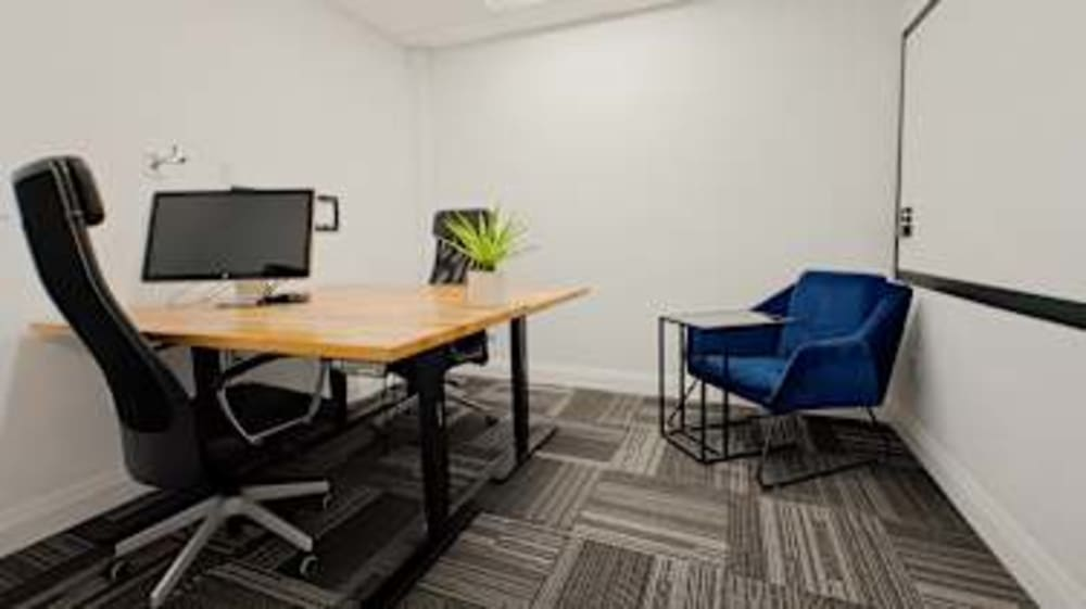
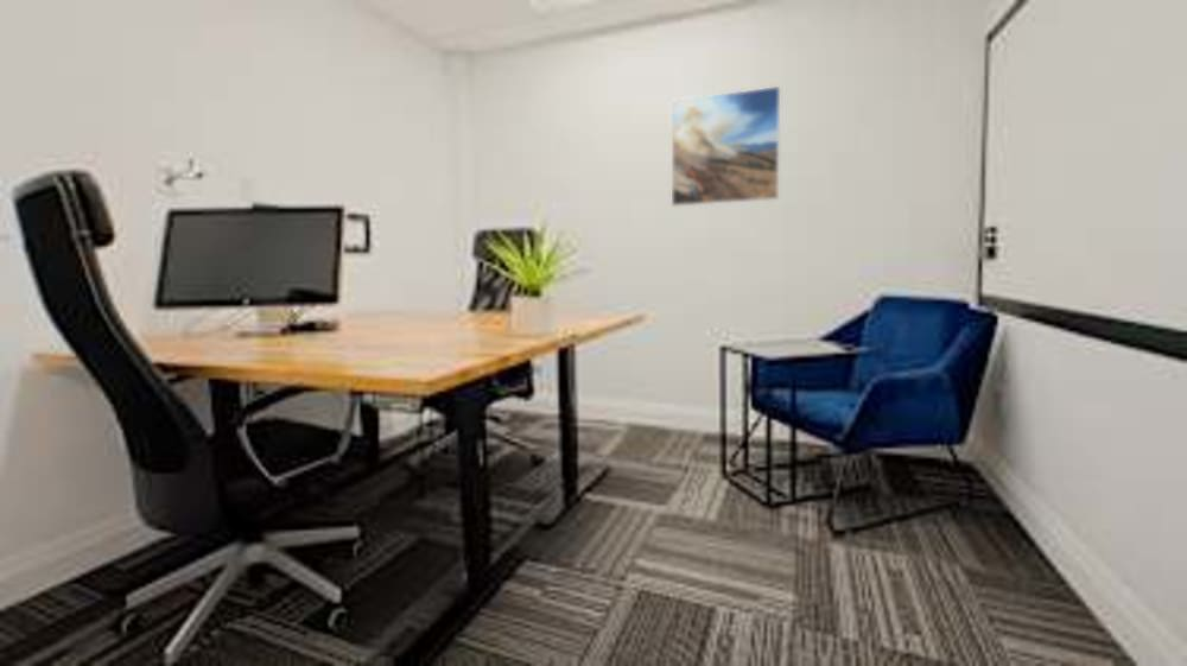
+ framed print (723, 148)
